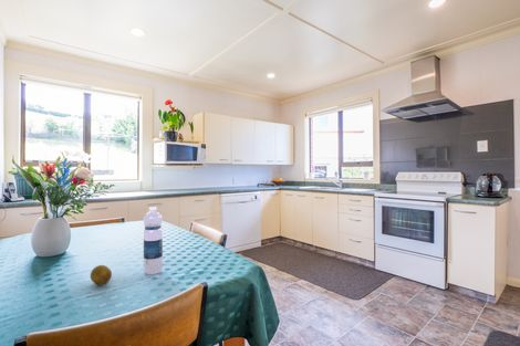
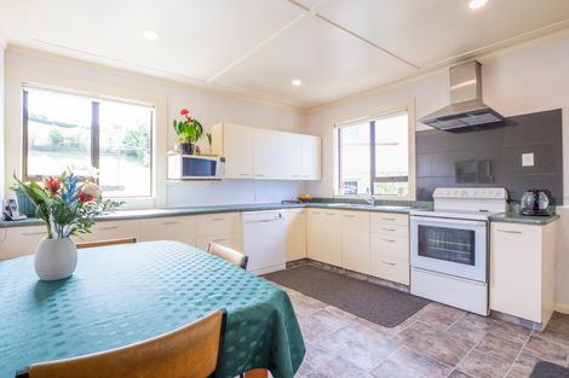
- fruit (101, 274)
- water bottle (153, 239)
